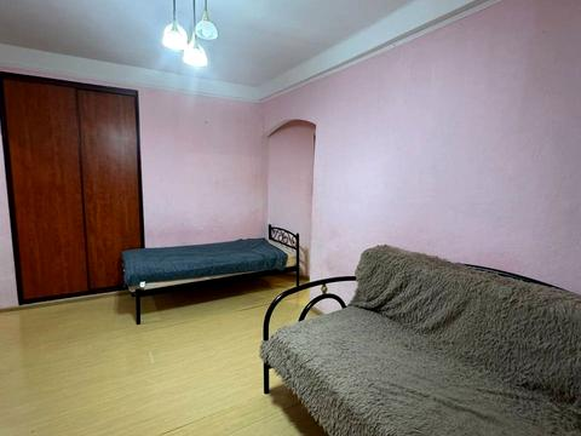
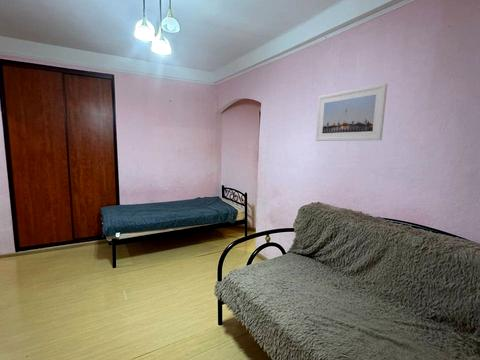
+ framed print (346, 115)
